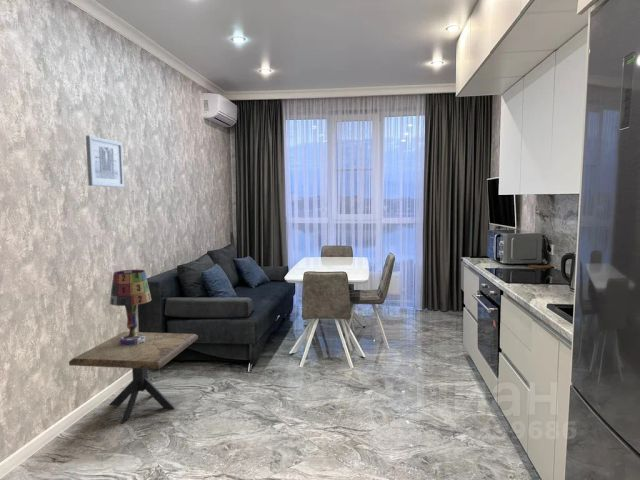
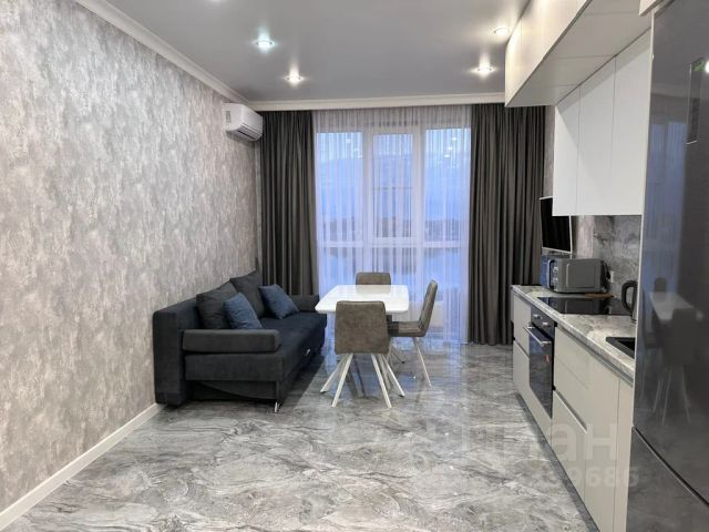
- wall art (106, 163)
- side table (140, 375)
- table lamp (131, 306)
